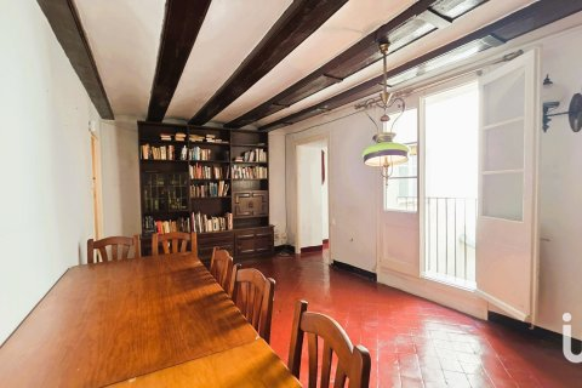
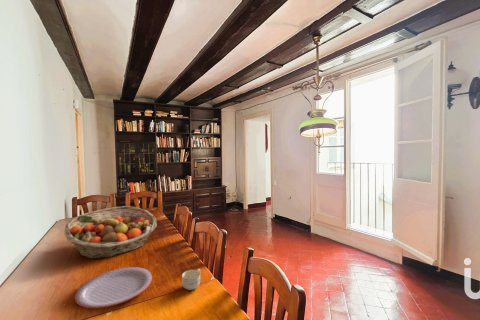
+ cup (193, 279)
+ fruit basket (114, 229)
+ plate (116, 286)
